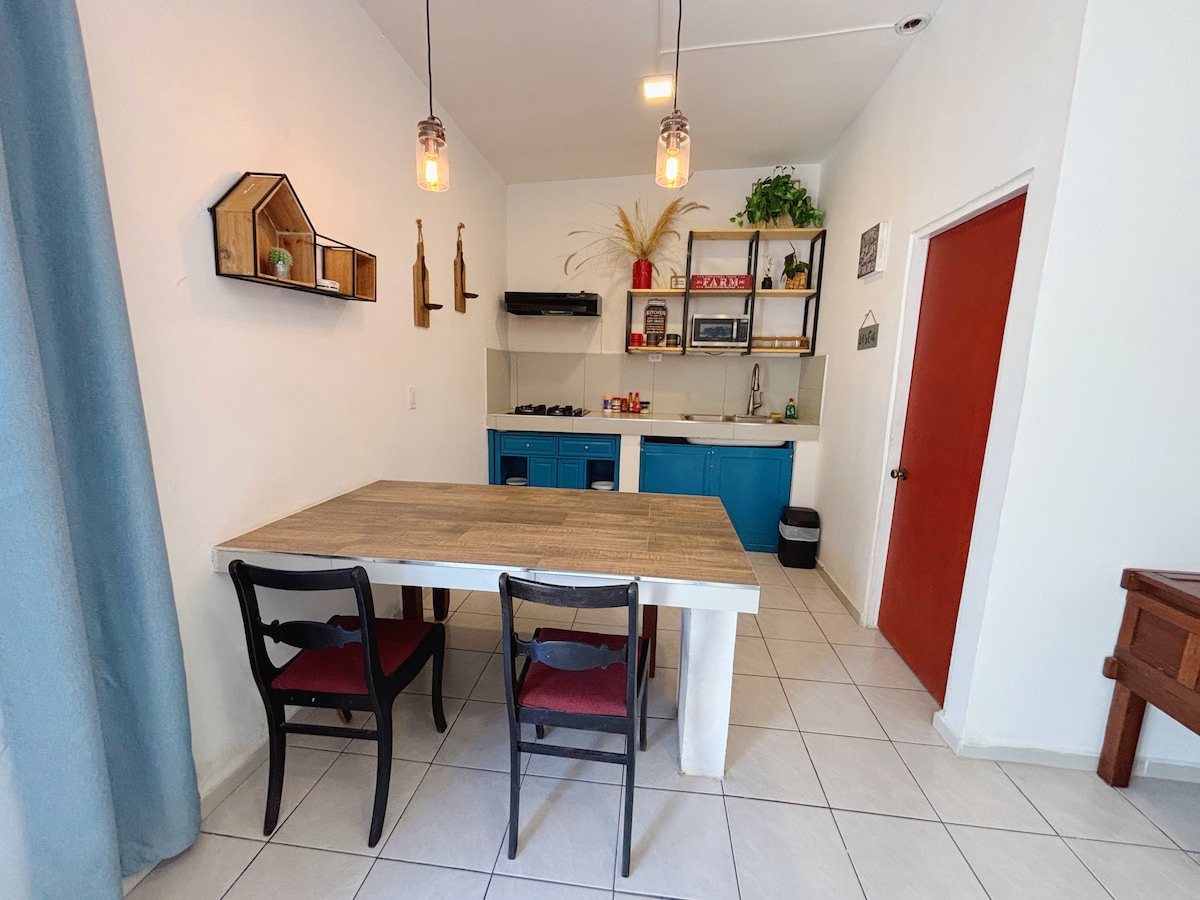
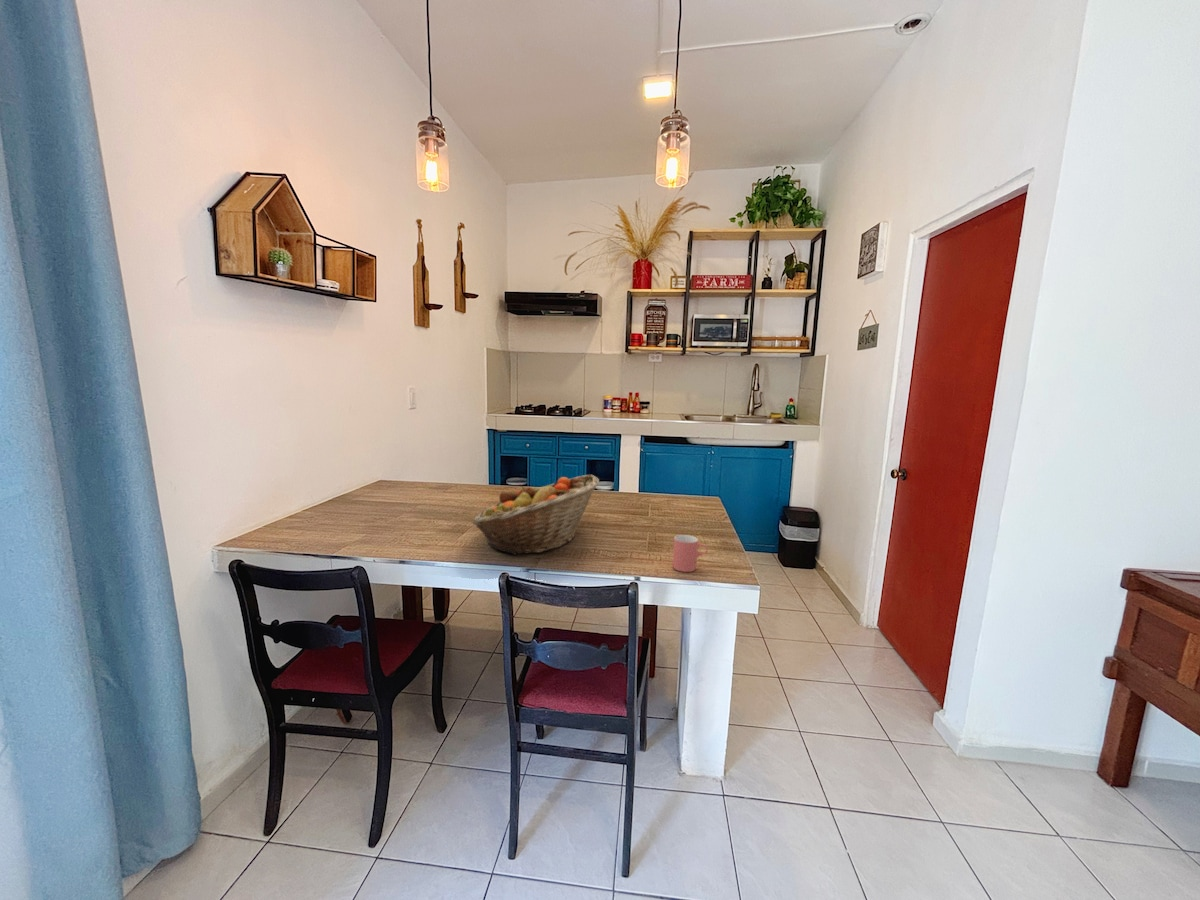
+ cup (690, 553)
+ fruit basket (538, 508)
